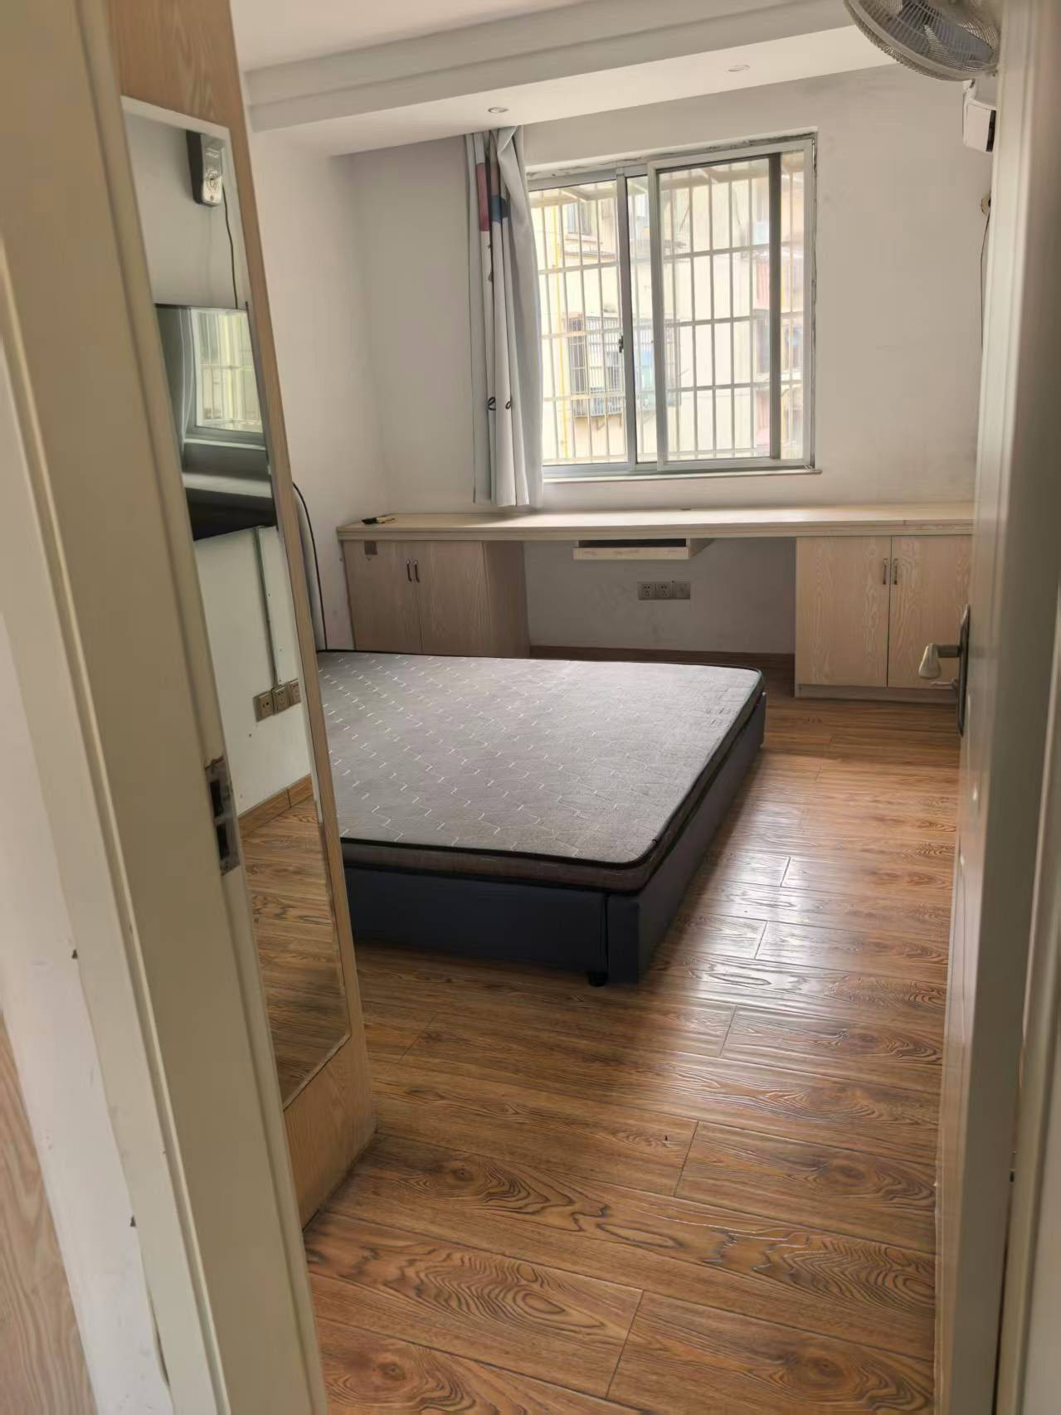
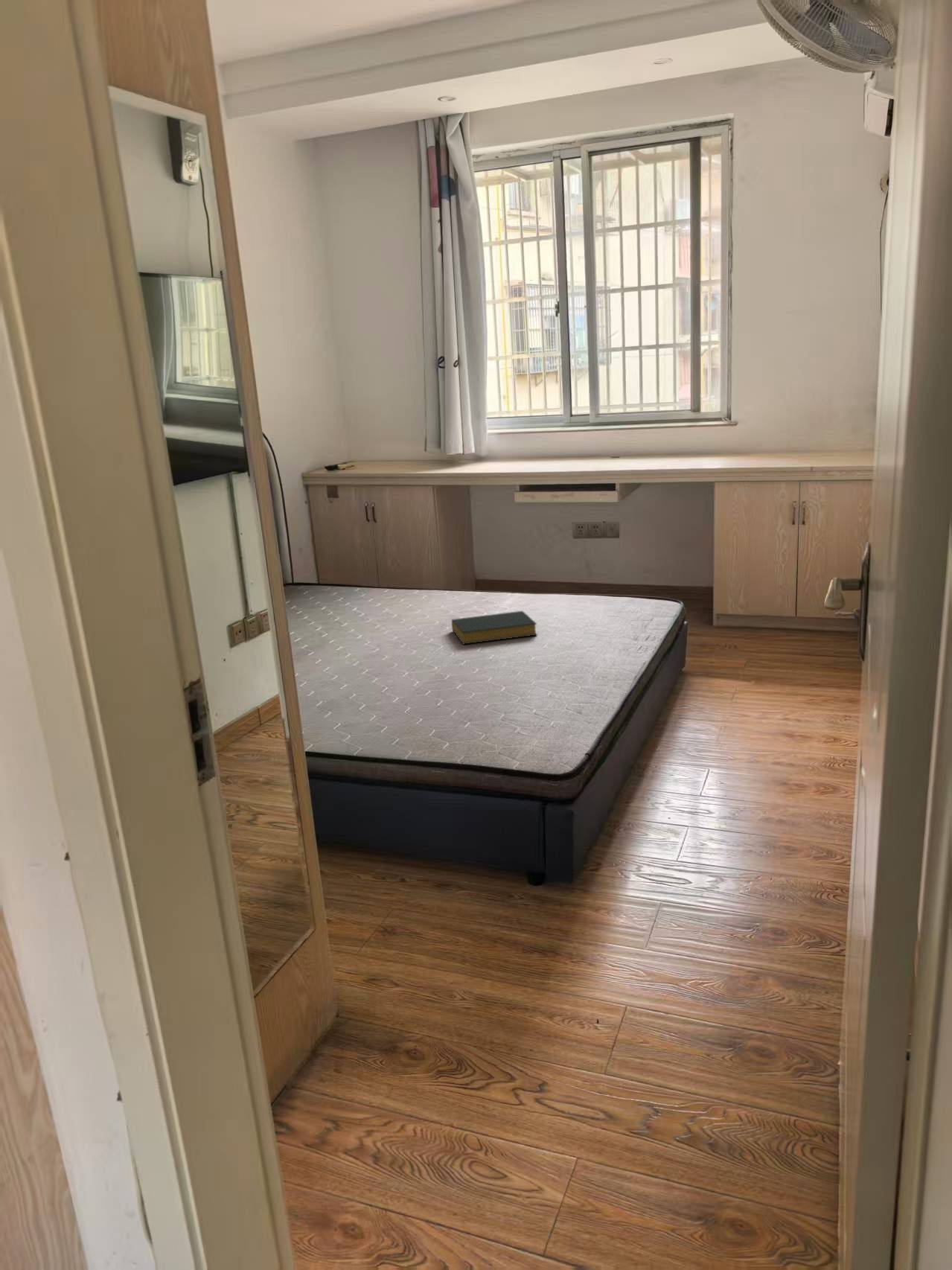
+ hardback book (493, 627)
